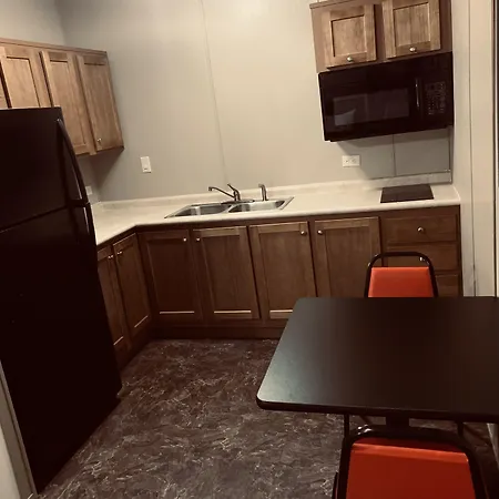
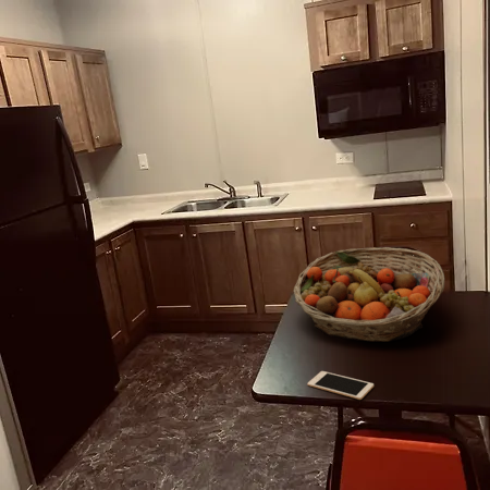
+ fruit basket (366, 292)
+ cell phone (340, 384)
